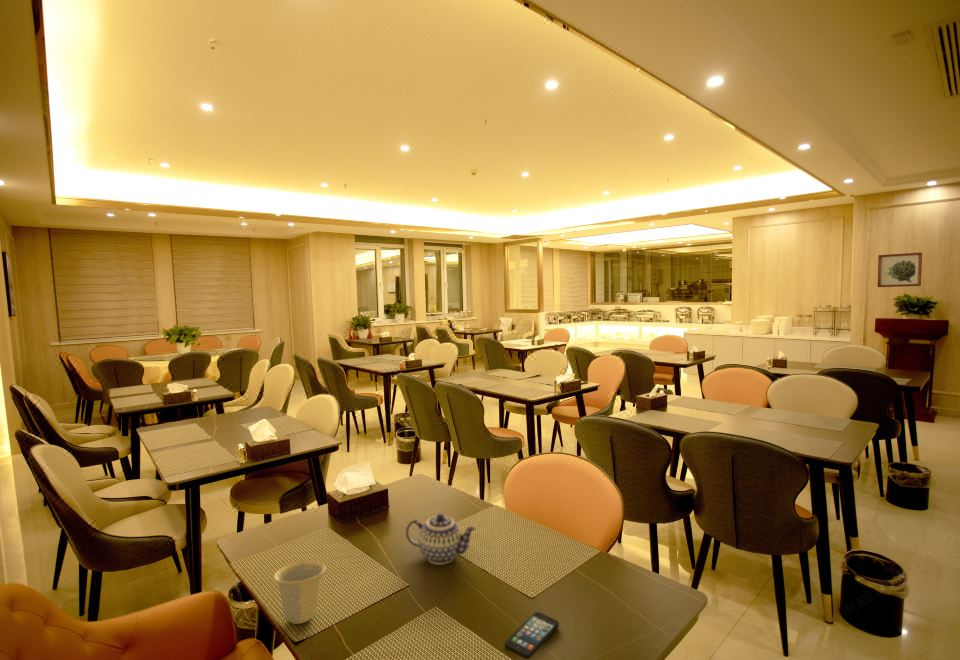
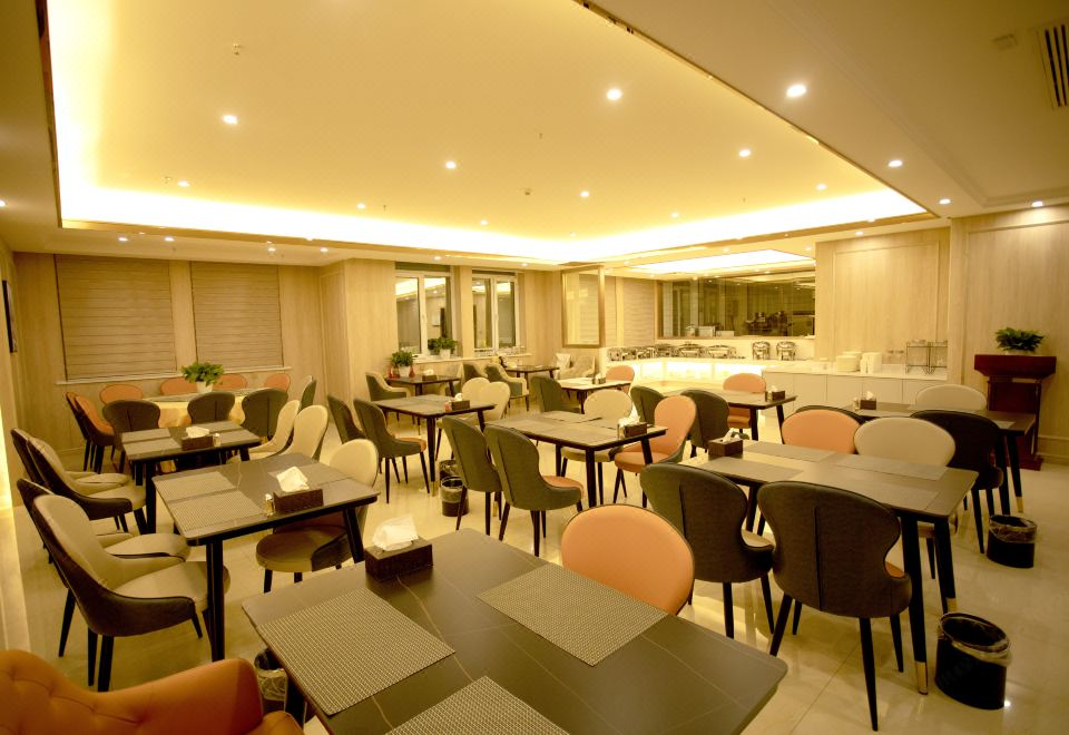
- smartphone (532, 633)
- cup (301, 592)
- wall art (899, 270)
- teapot (440, 535)
